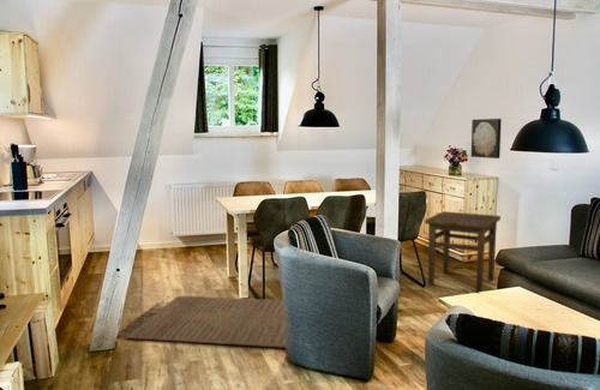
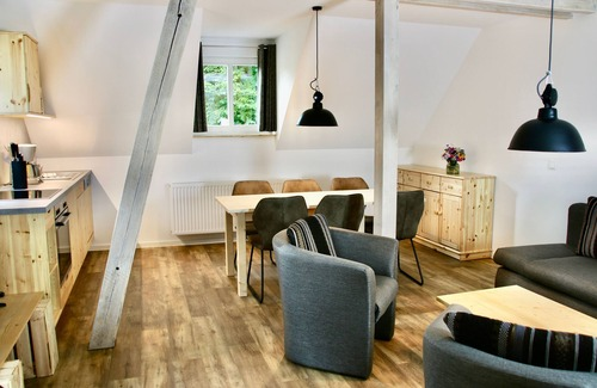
- side table (462, 248)
- rug (248, 319)
- wall art (485, 138)
